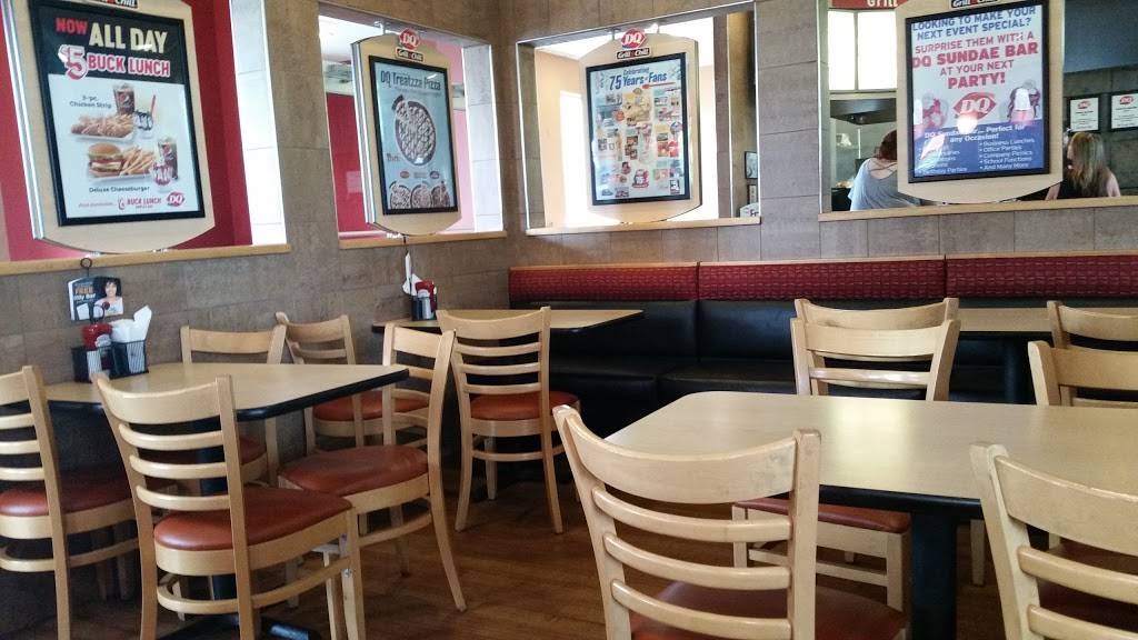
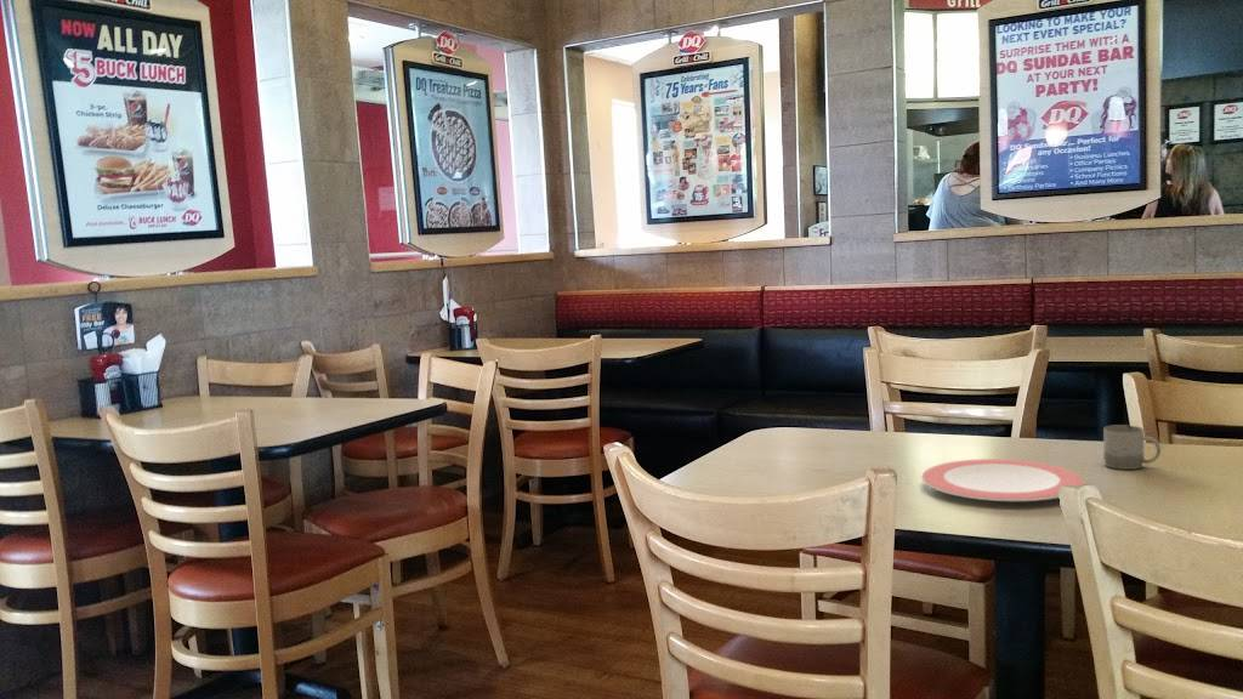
+ plate (1000, 482)
+ cup (1131, 447)
